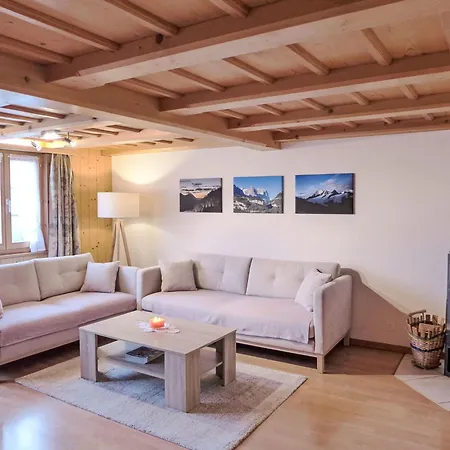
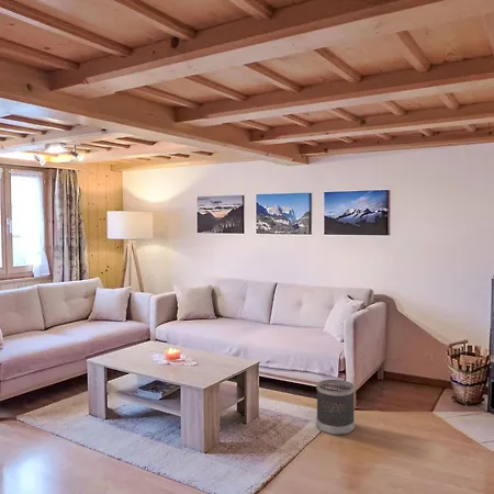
+ wastebasket (335, 406)
